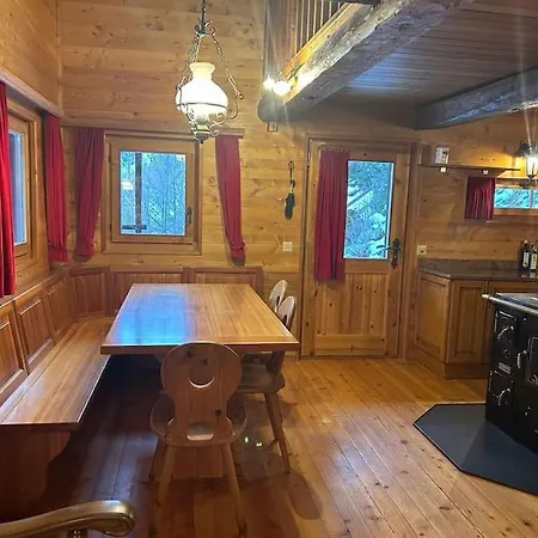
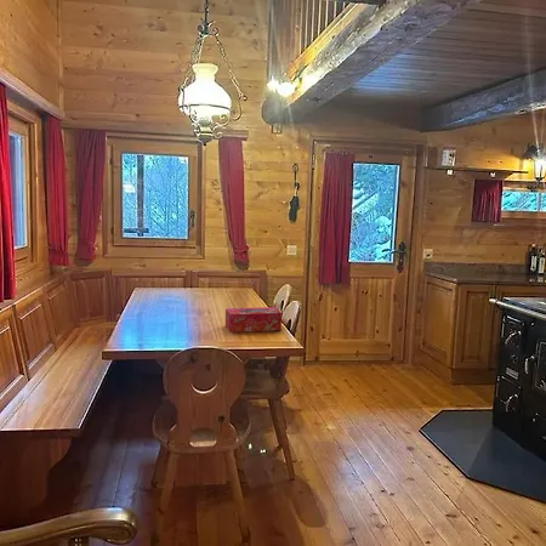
+ tissue box (252, 319)
